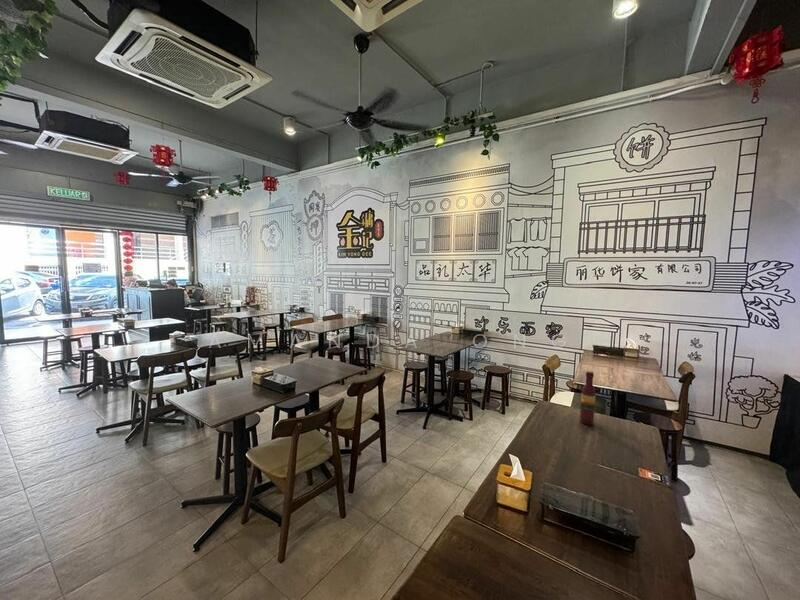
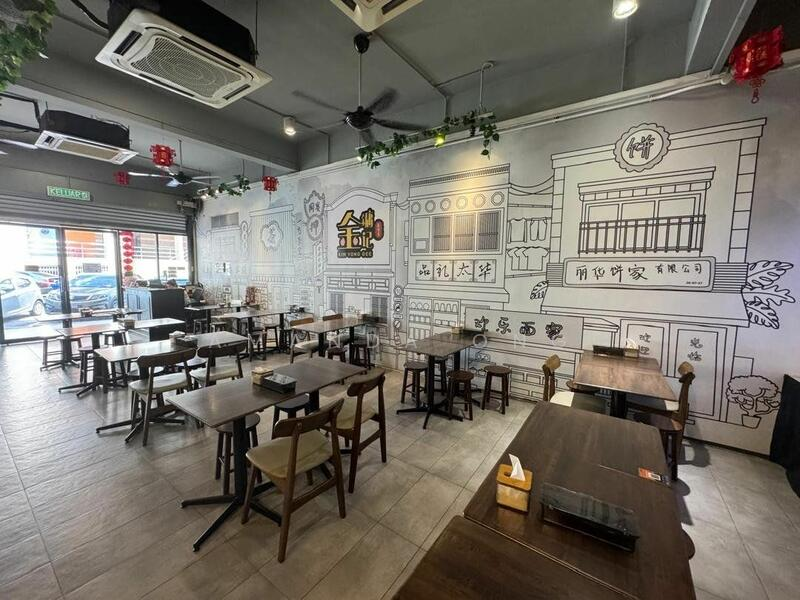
- wine bottle (588, 397)
